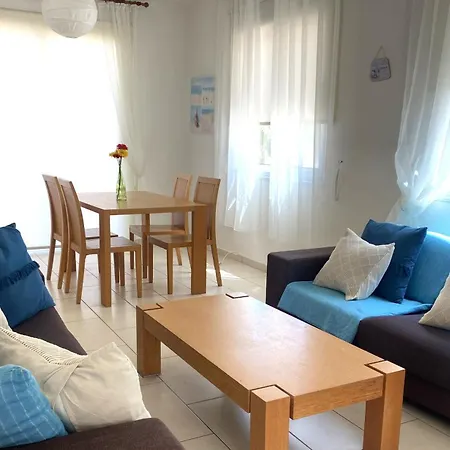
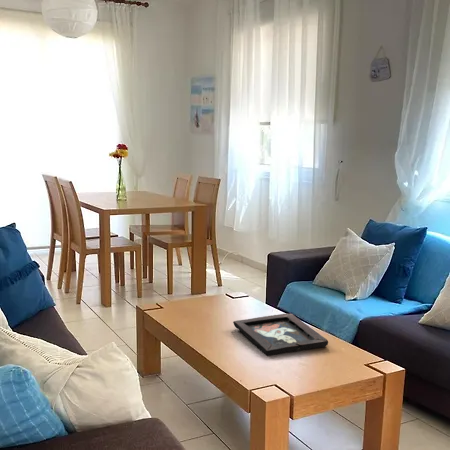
+ decorative tray (279, 332)
